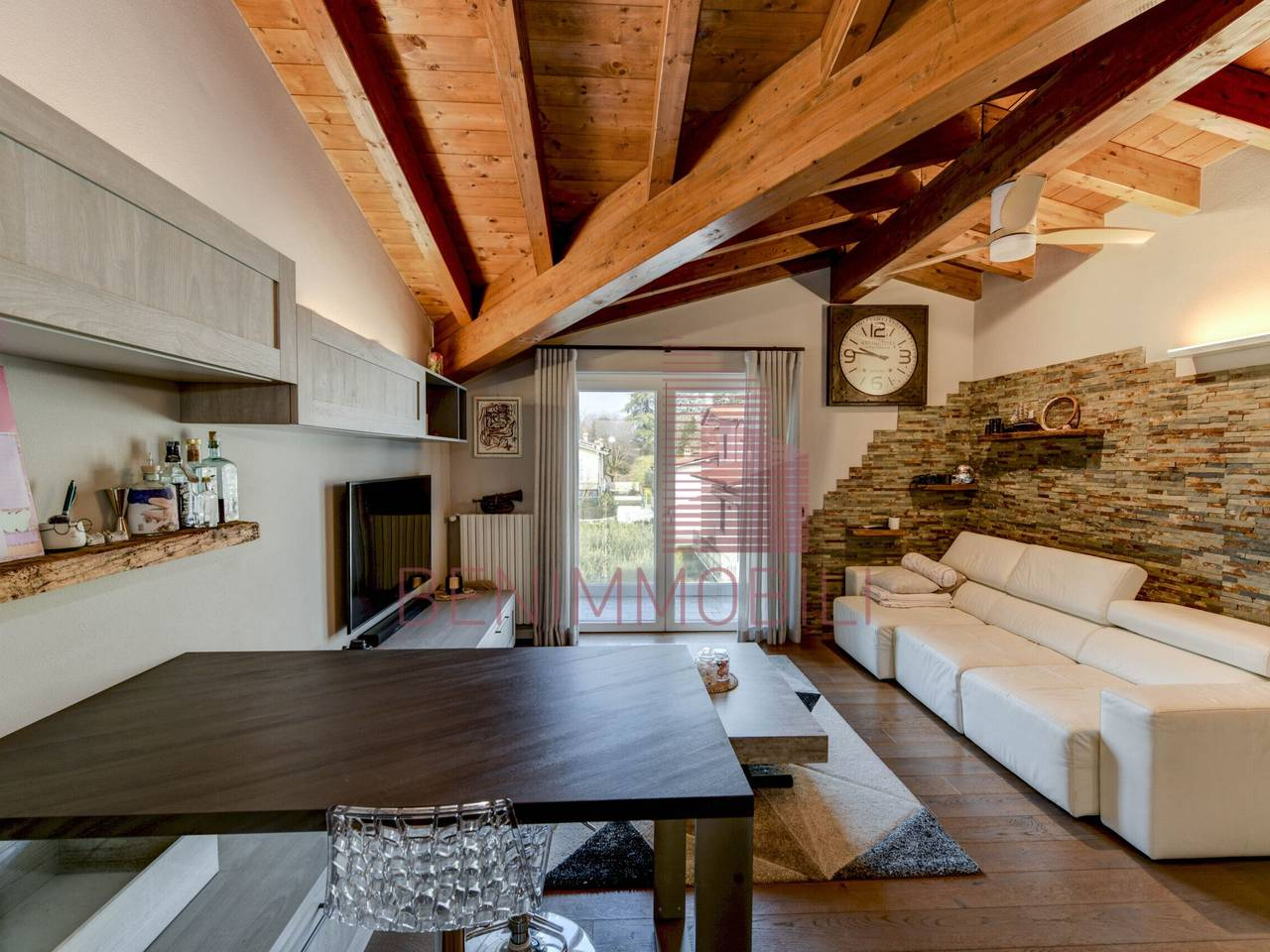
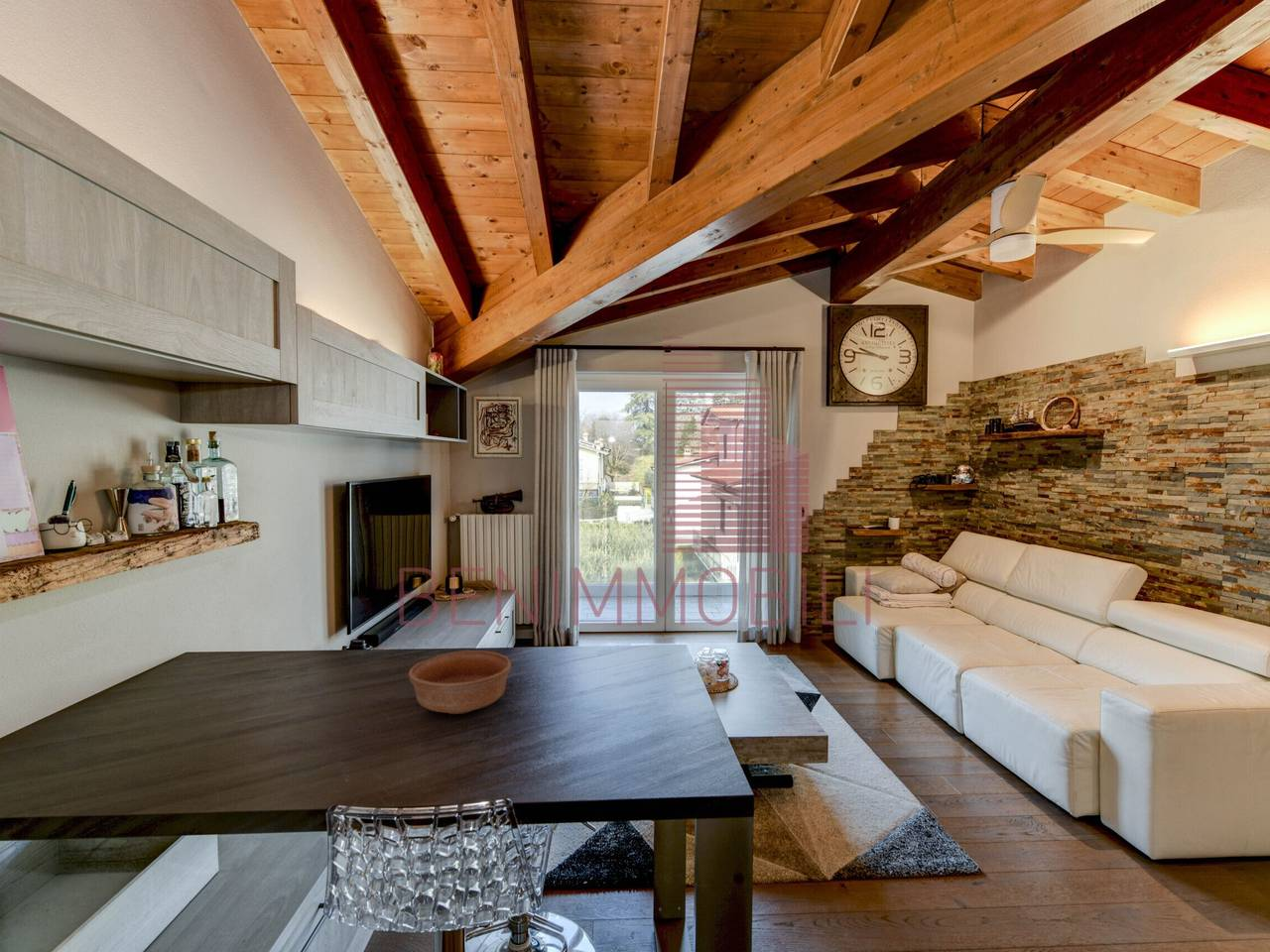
+ bowl (460, 685)
